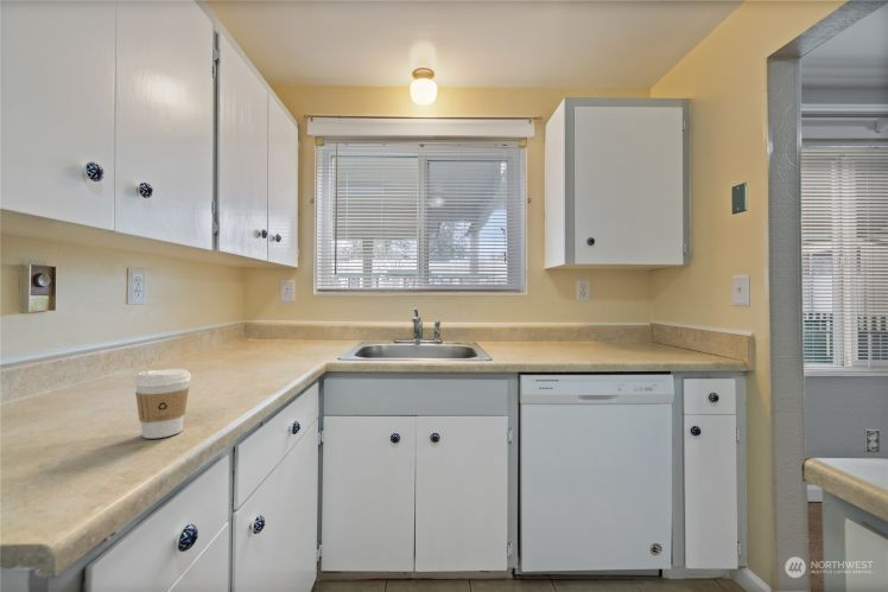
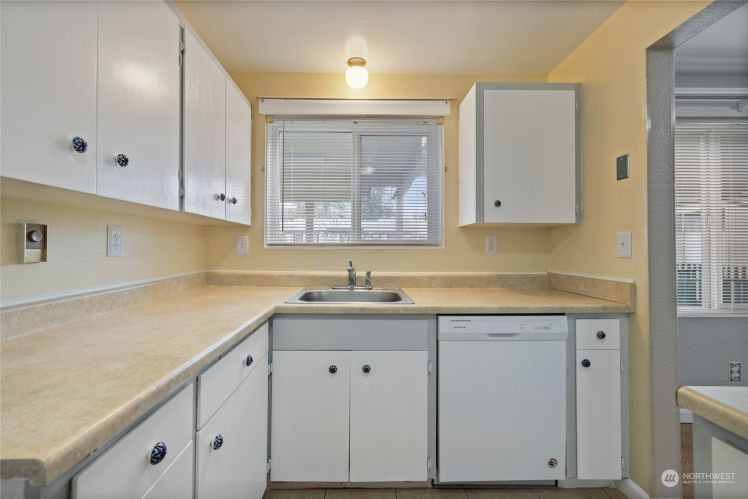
- coffee cup (163, 401)
